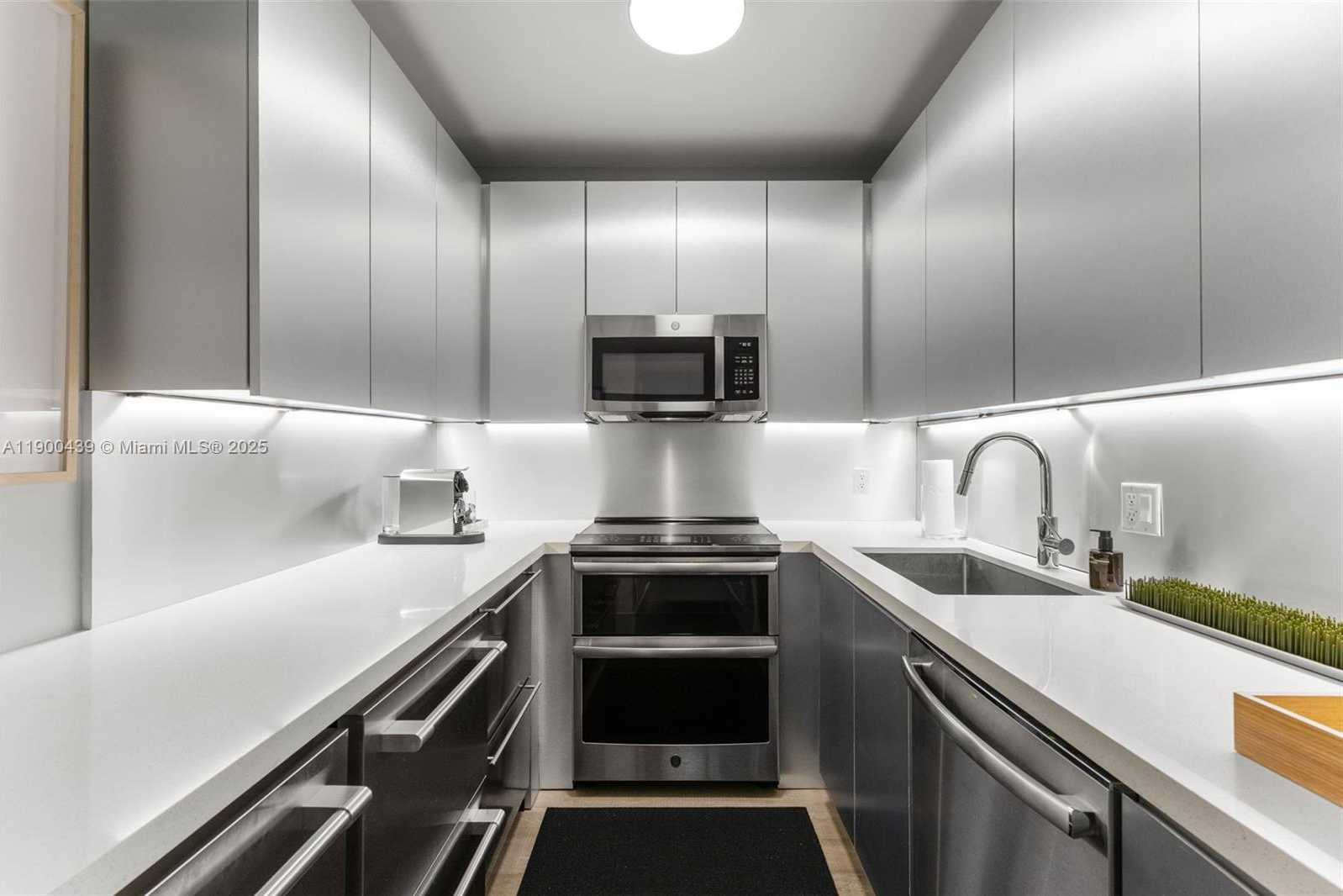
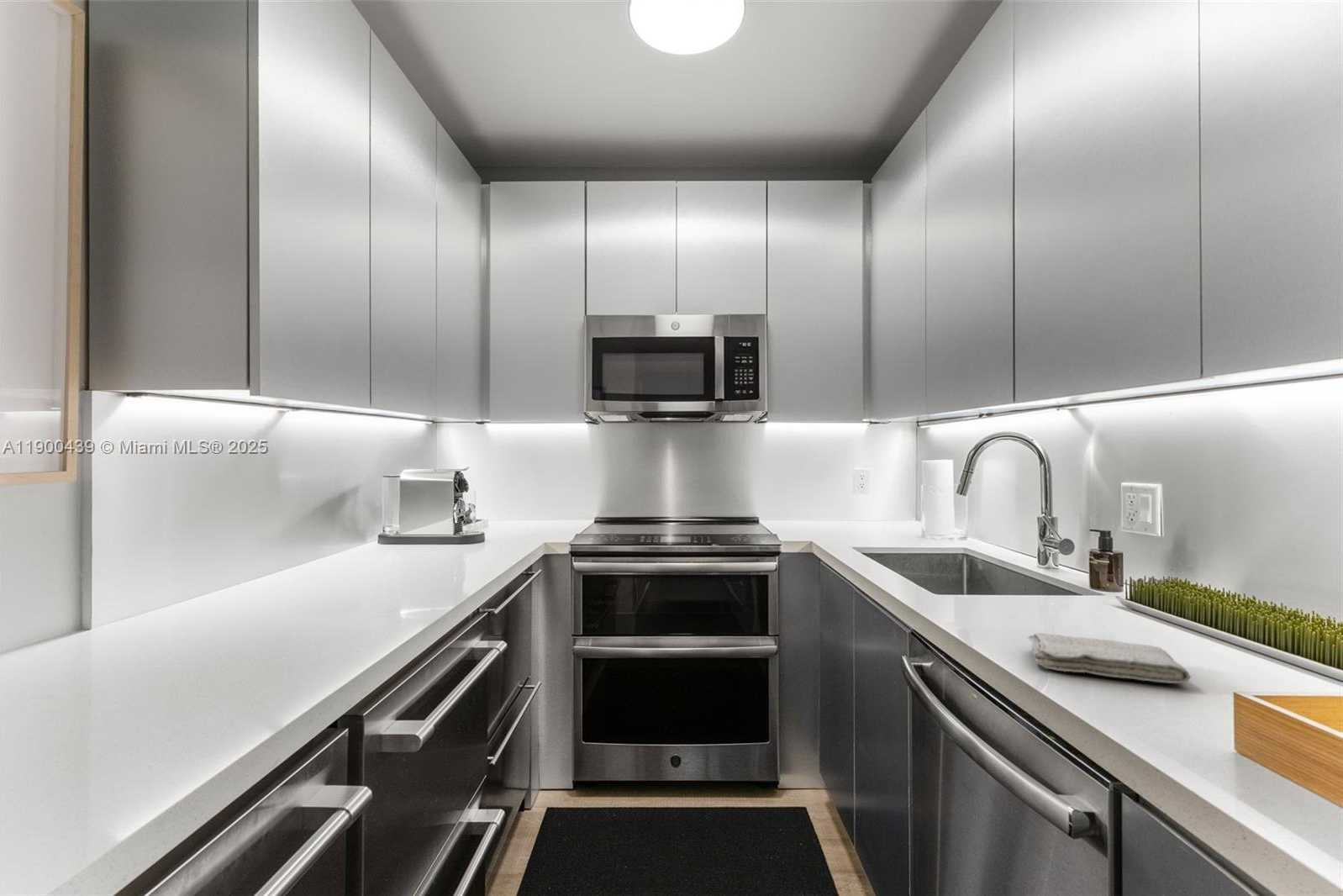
+ washcloth (1101, 655)
